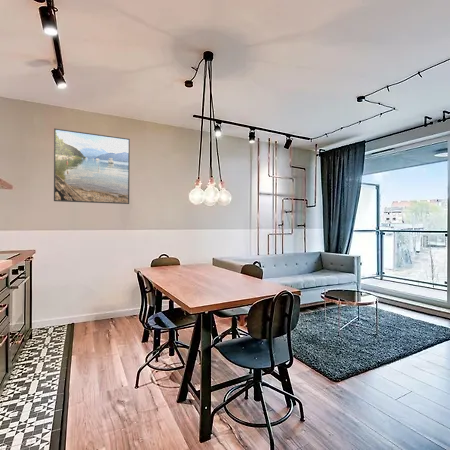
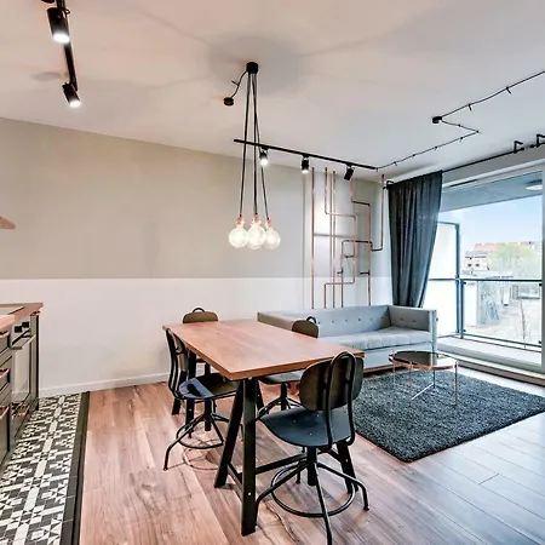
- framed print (93, 168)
